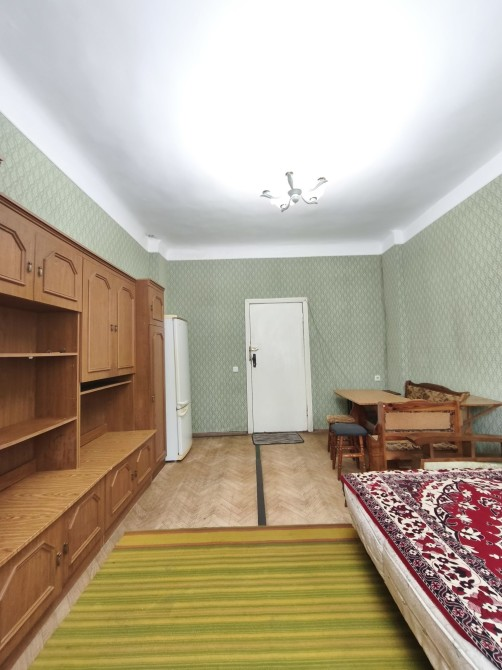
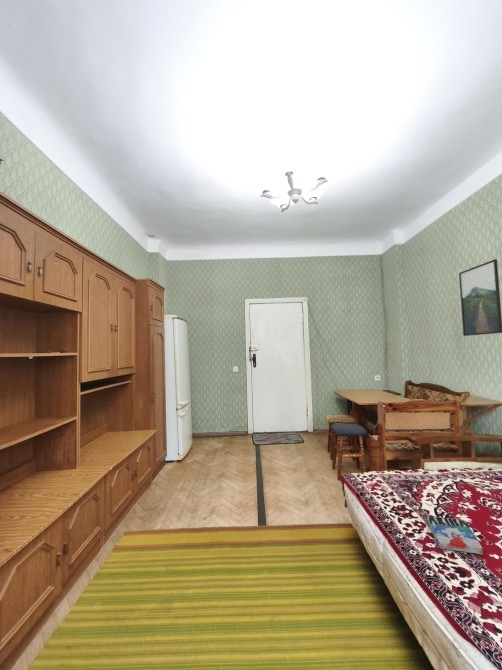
+ book (452, 532)
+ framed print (479, 300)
